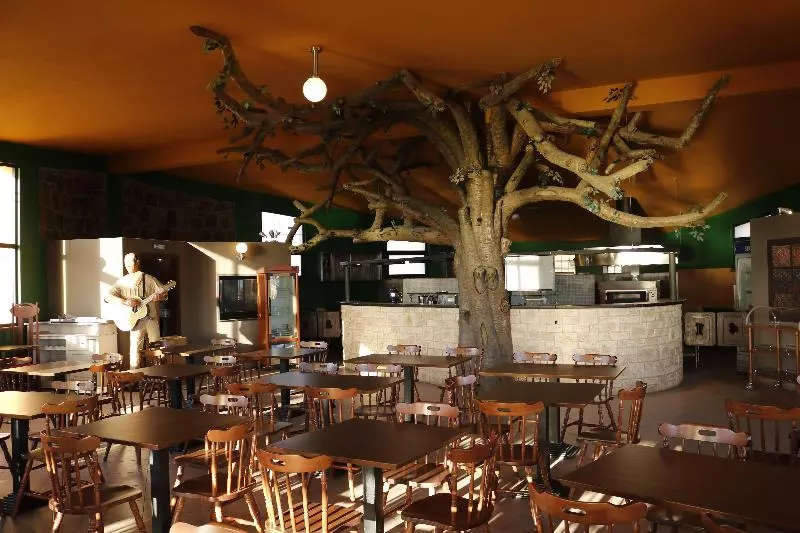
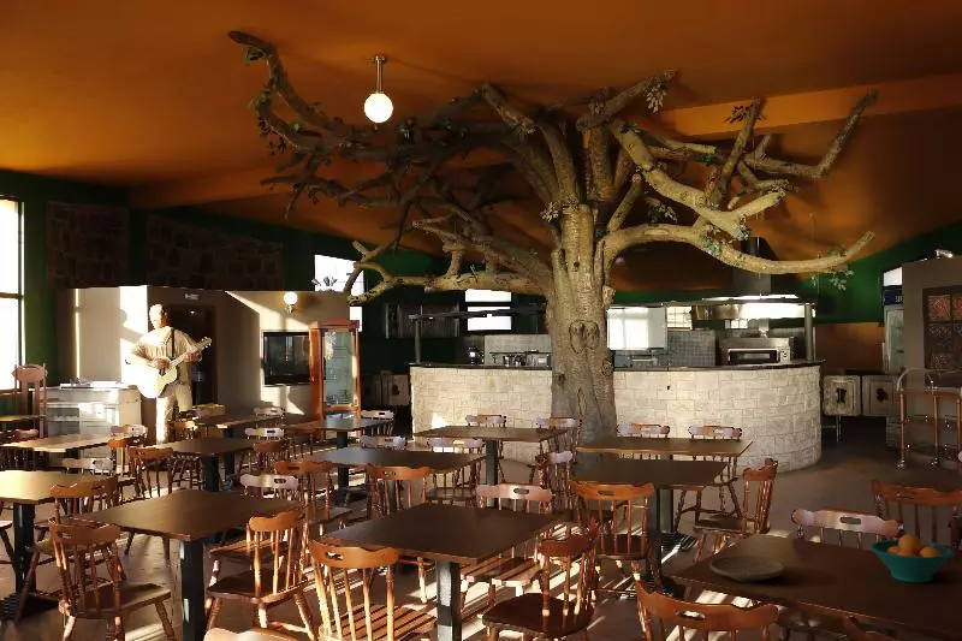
+ fruit bowl (910, 556)
+ plate (747, 570)
